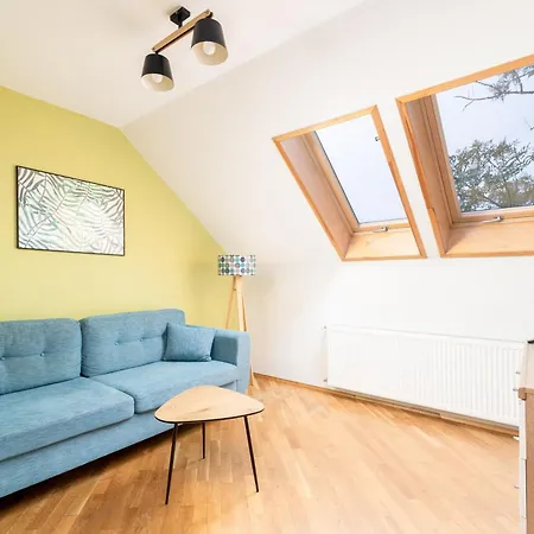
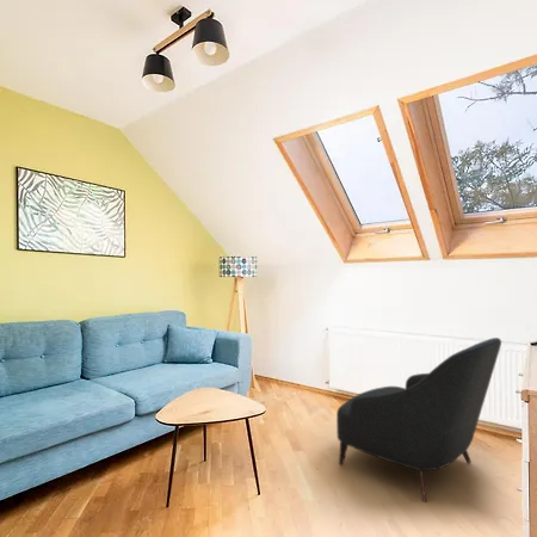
+ armchair (416, 399)
